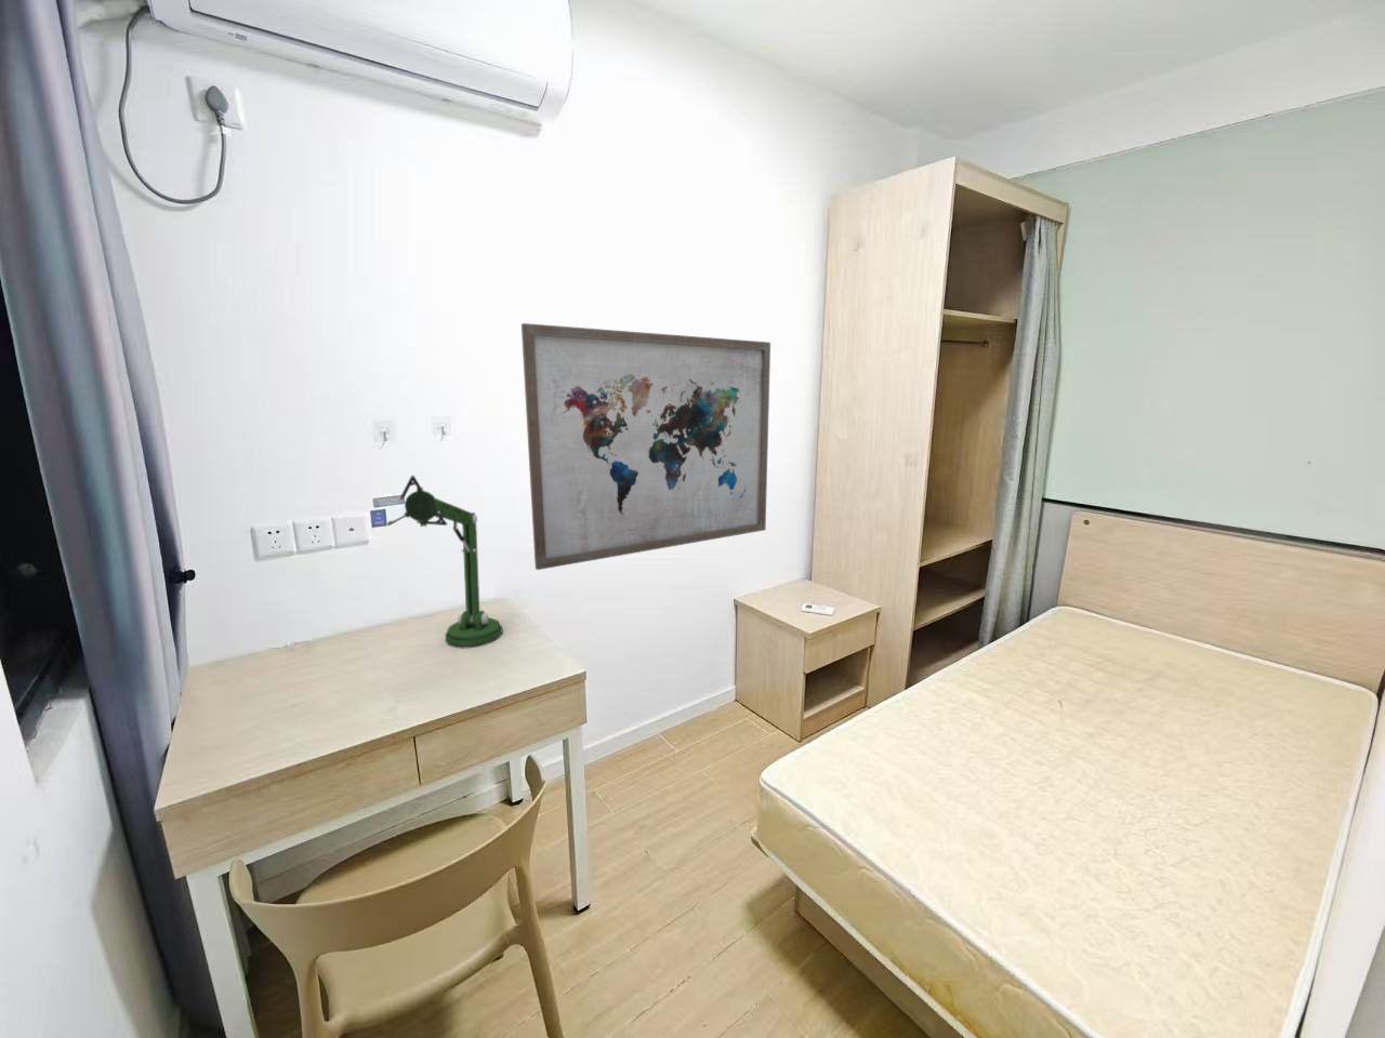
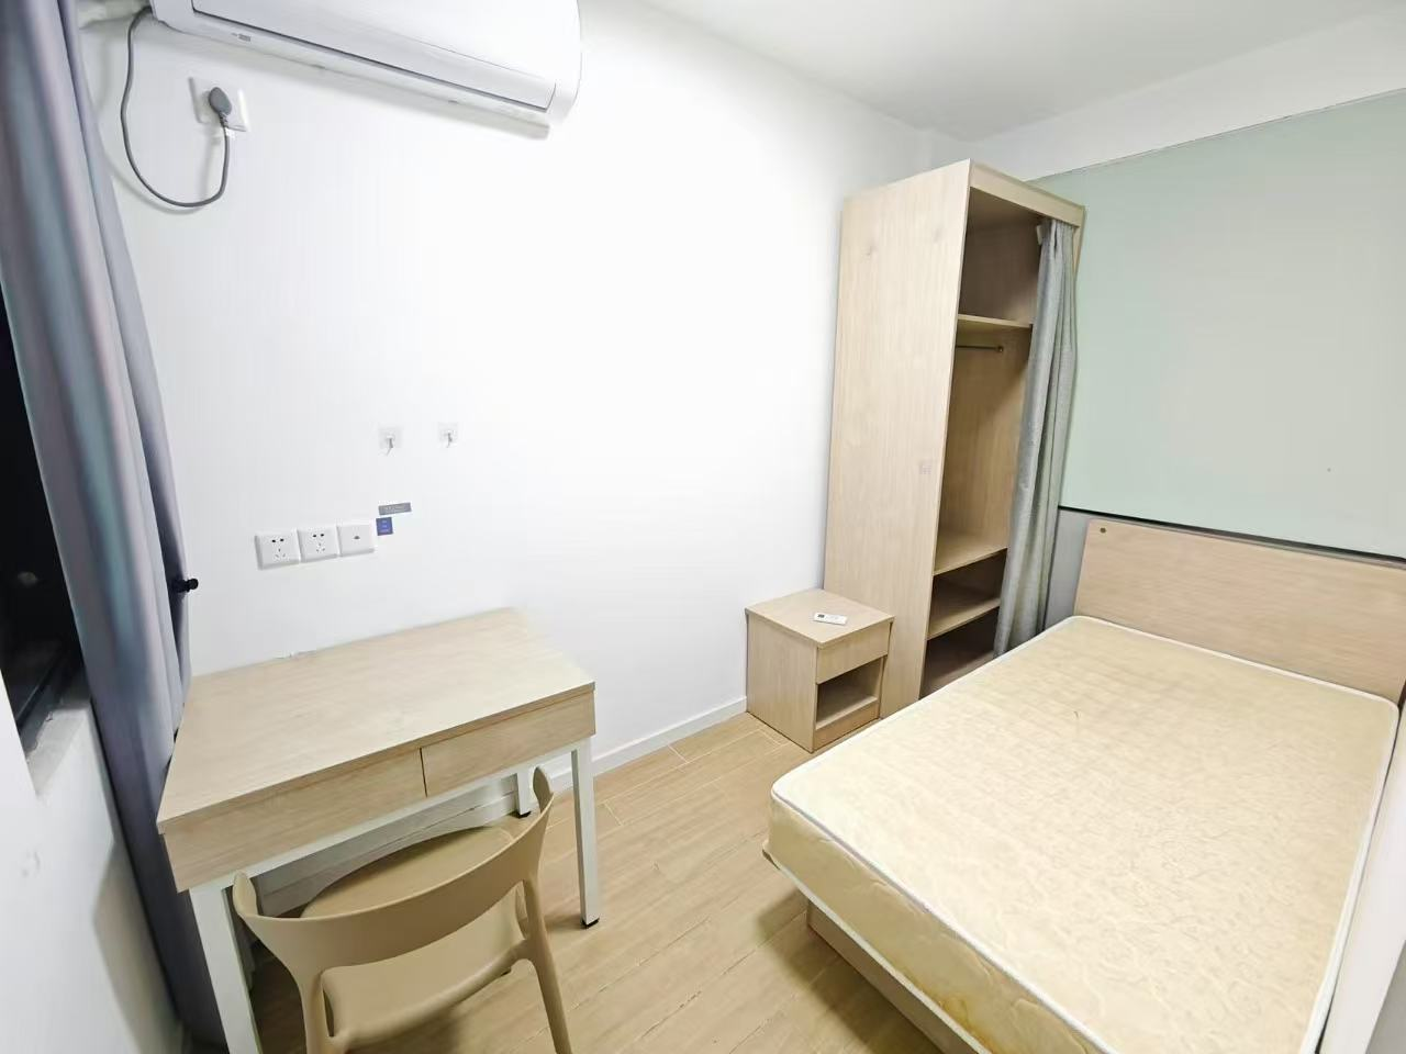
- desk lamp (465, 567)
- wall art (663, 445)
